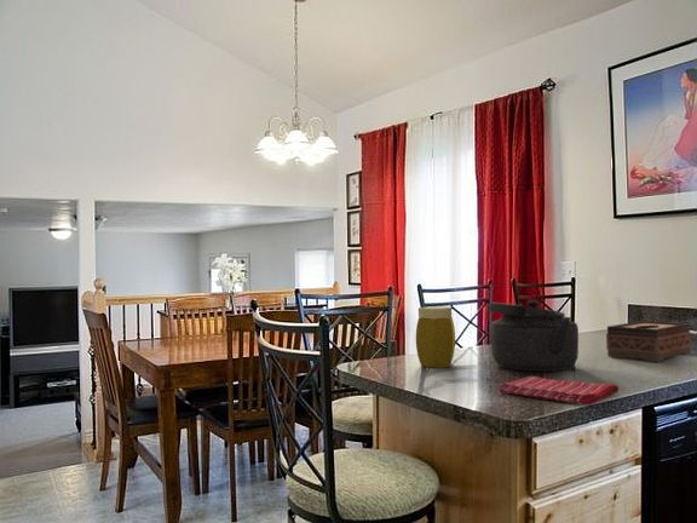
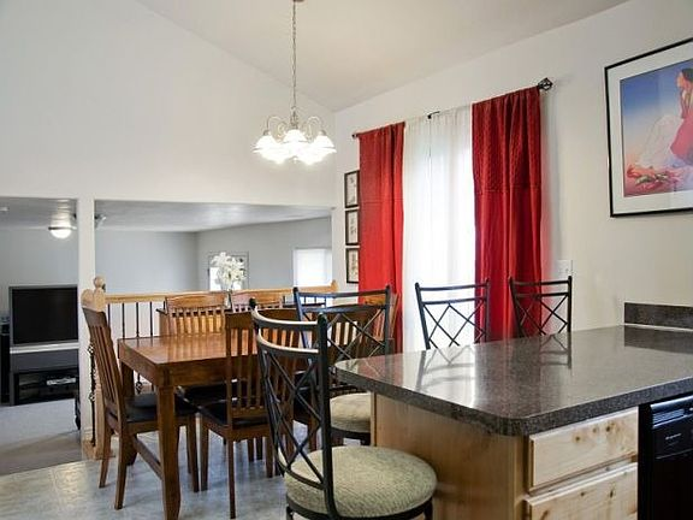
- jar (436, 335)
- dish towel (558, 387)
- tissue box (649, 339)
- kettle (532, 333)
